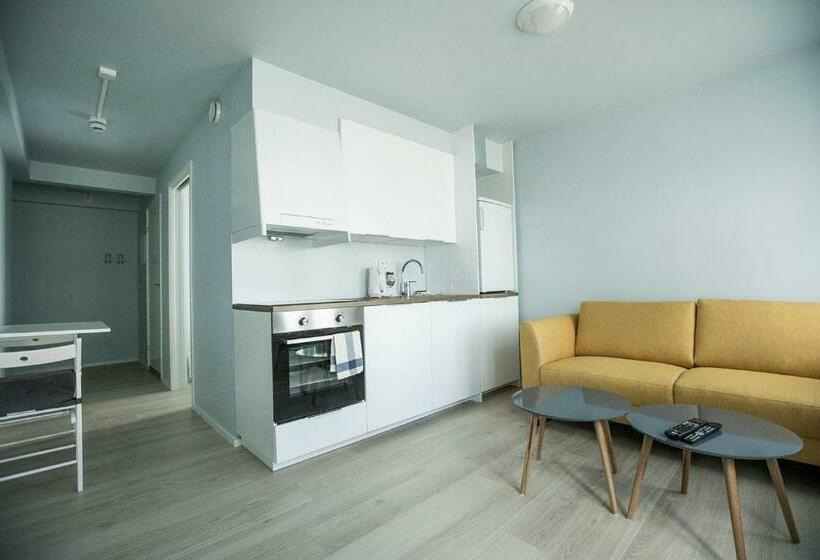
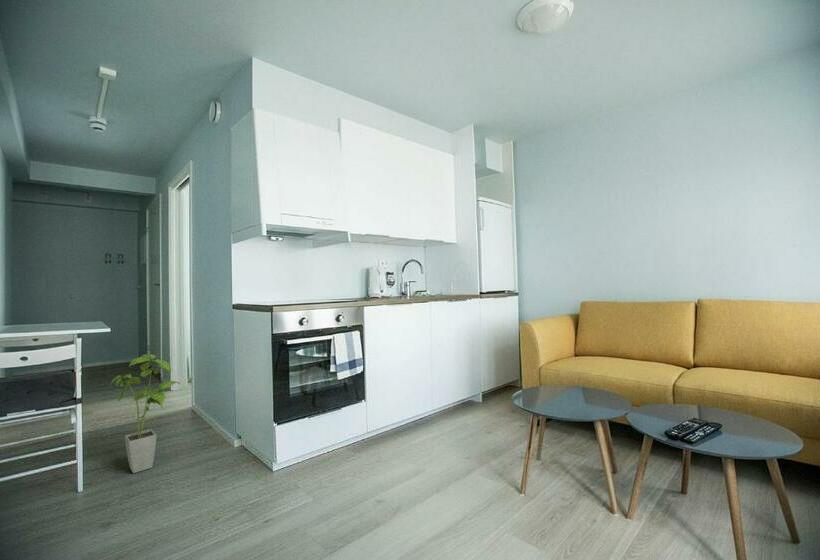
+ house plant (148, 410)
